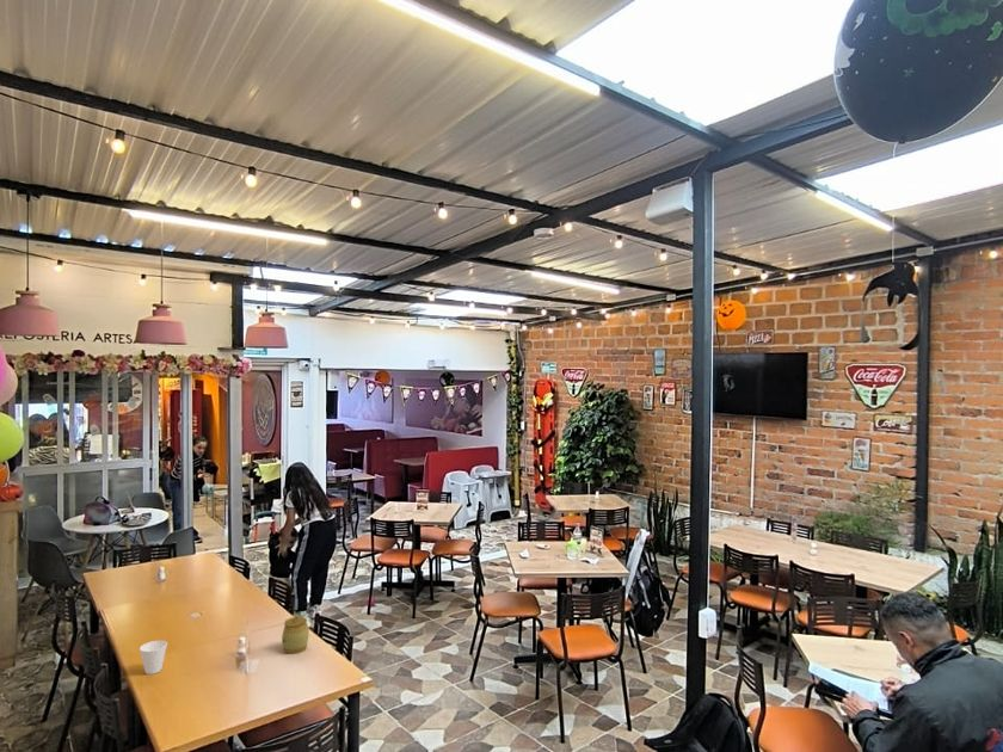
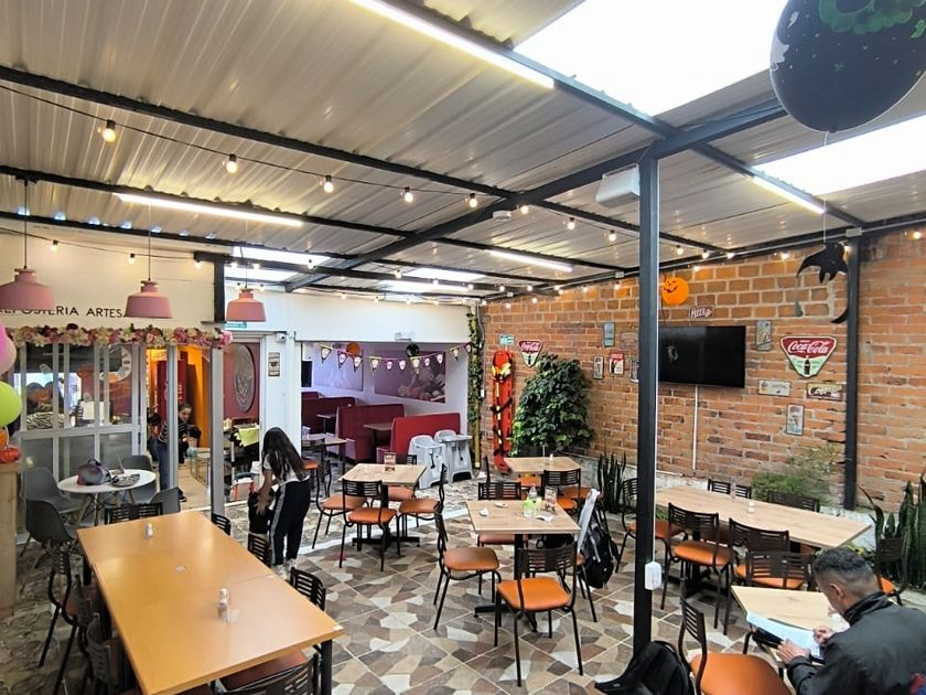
- cup (153, 658)
- jar (295, 631)
